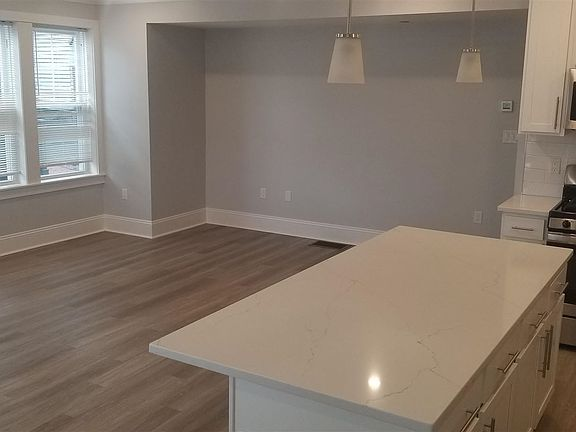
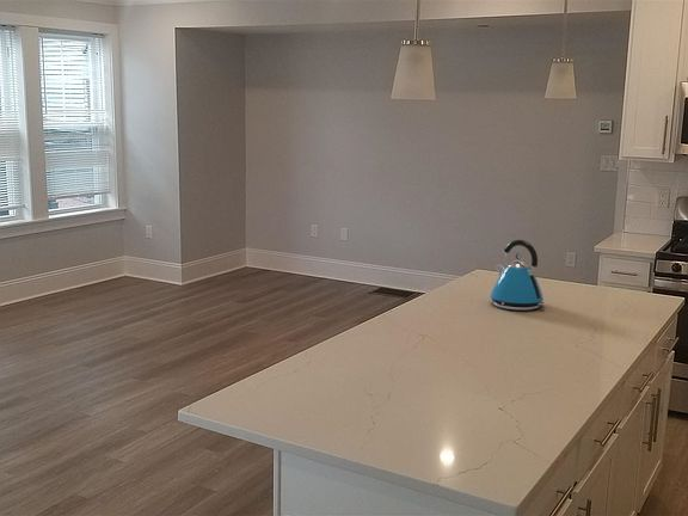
+ kettle (520, 272)
